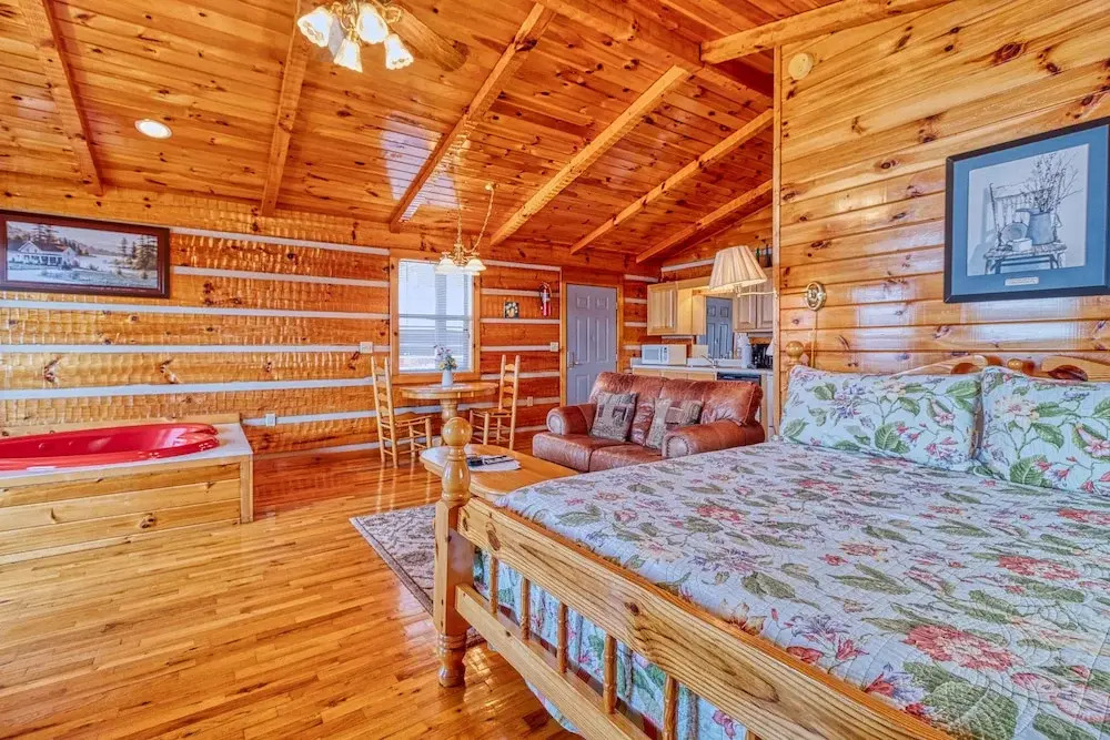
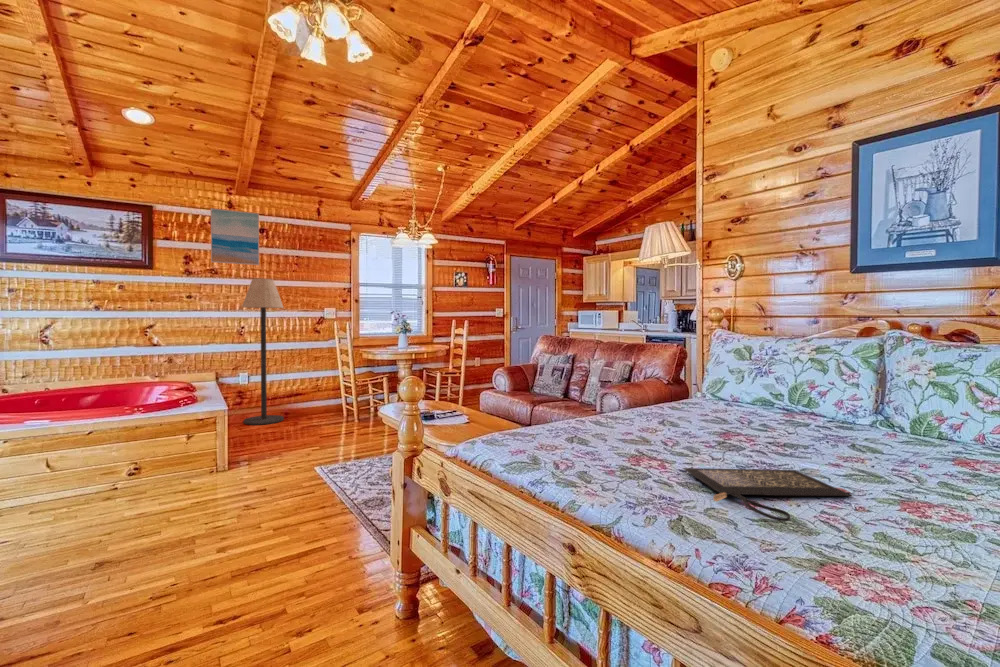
+ clutch bag (757, 481)
+ floor lamp (263, 350)
+ wall art (235, 237)
